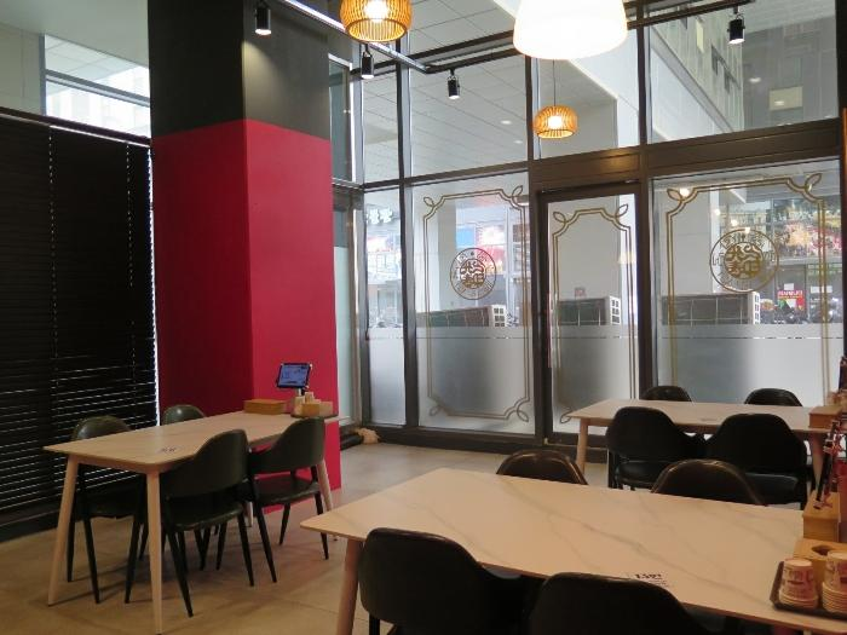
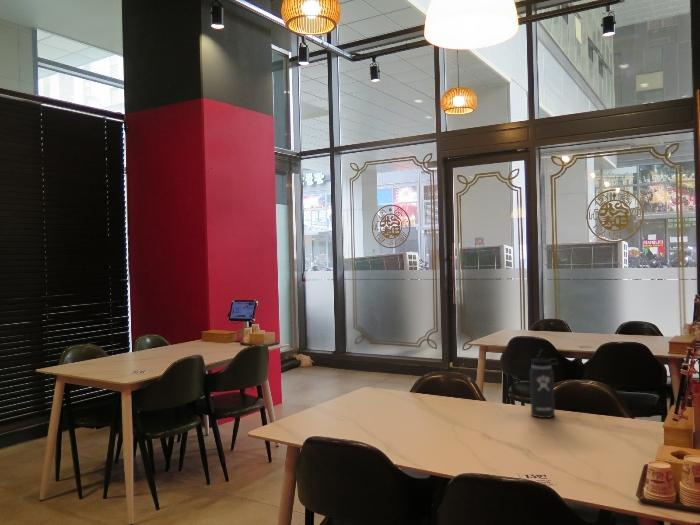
+ thermos bottle (544, 382)
